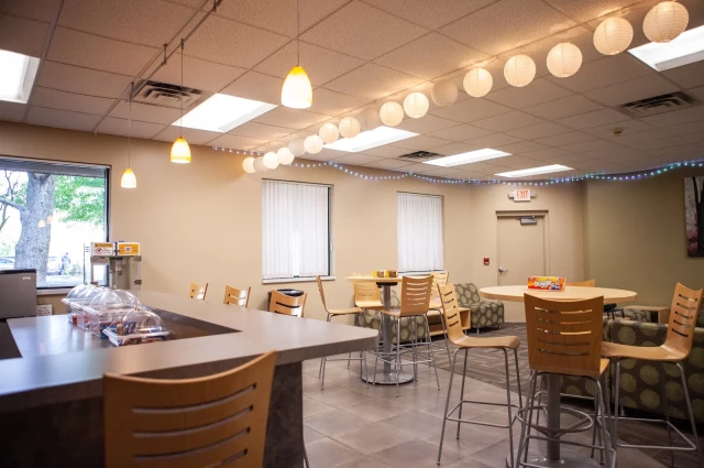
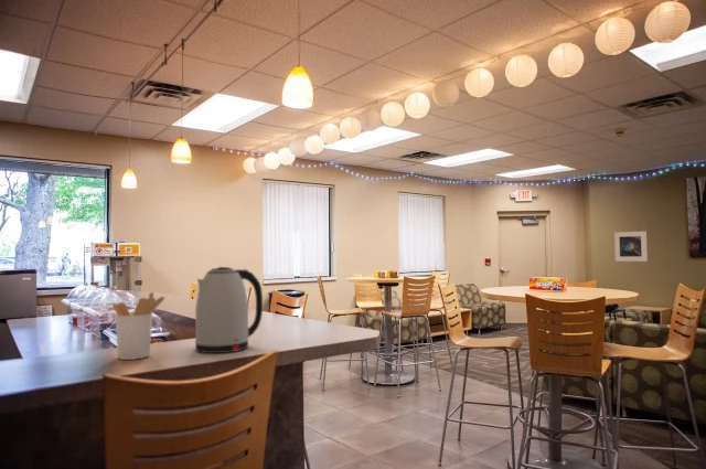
+ kettle (231, 306)
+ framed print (630, 246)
+ utensil holder (139, 324)
